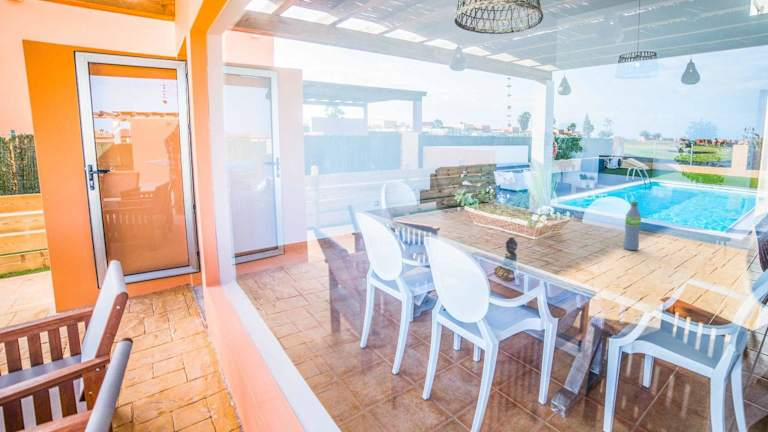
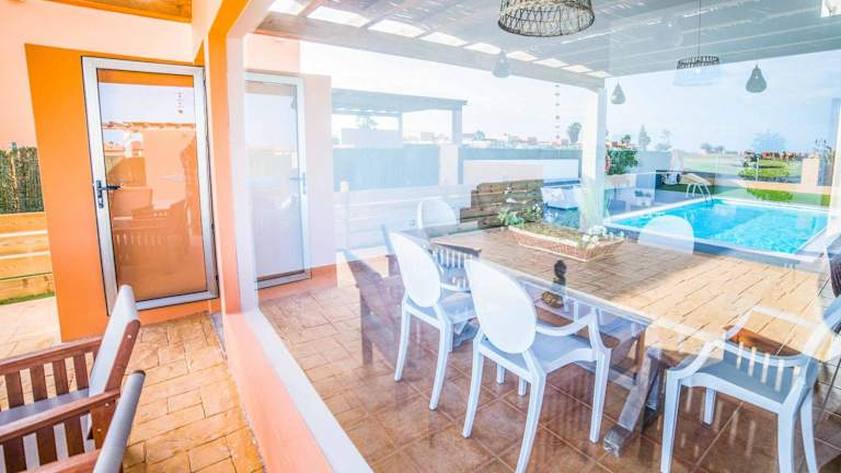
- water bottle (632, 225)
